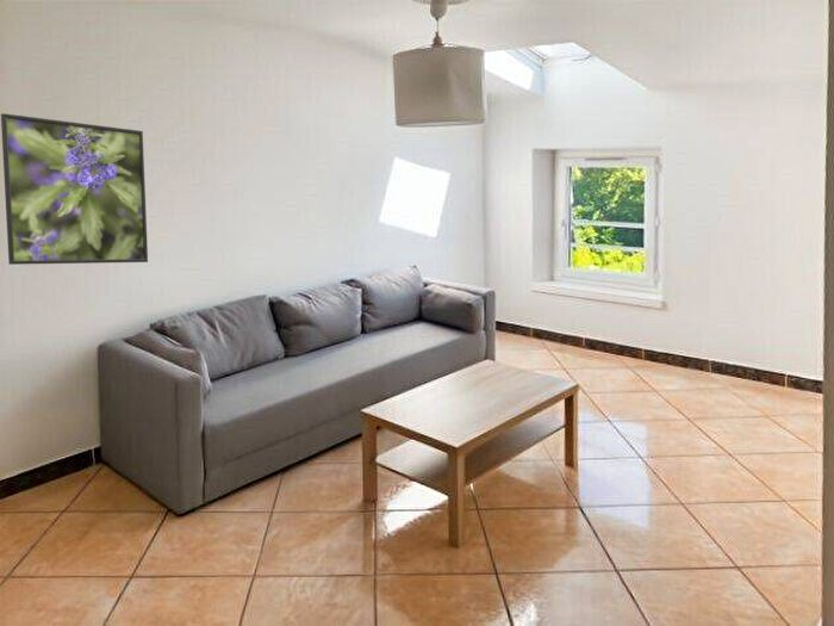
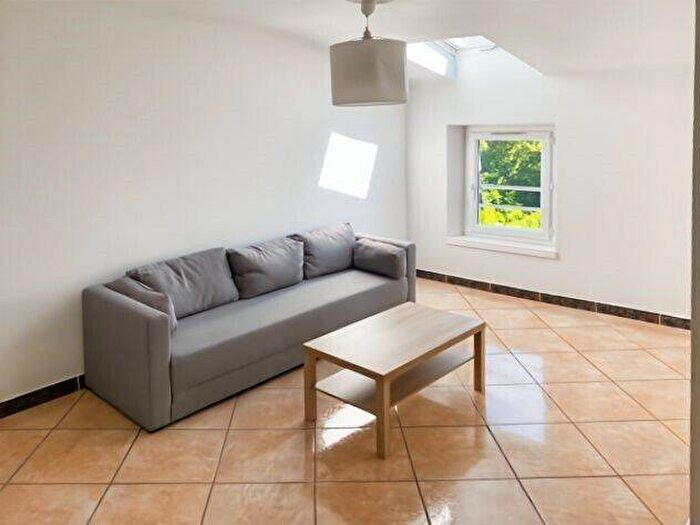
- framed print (80, 193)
